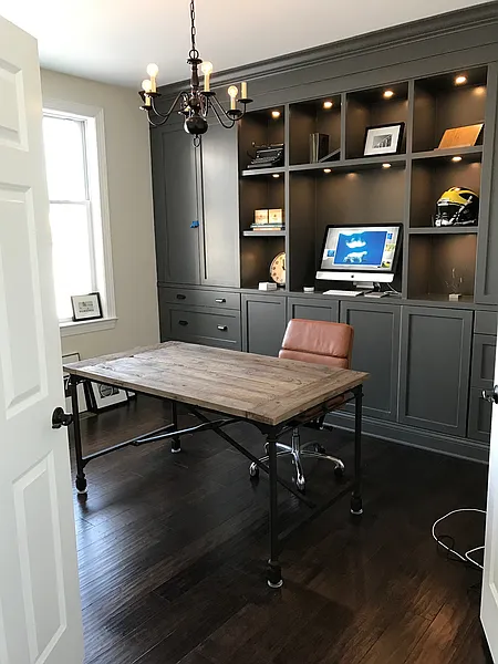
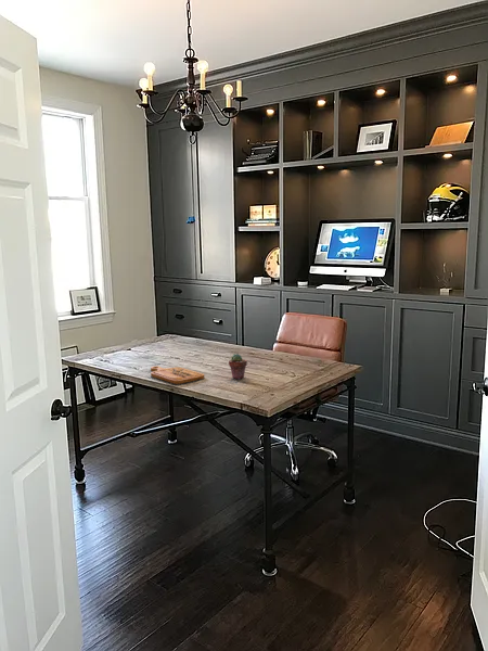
+ potted succulent (237, 365)
+ cutting board (171, 373)
